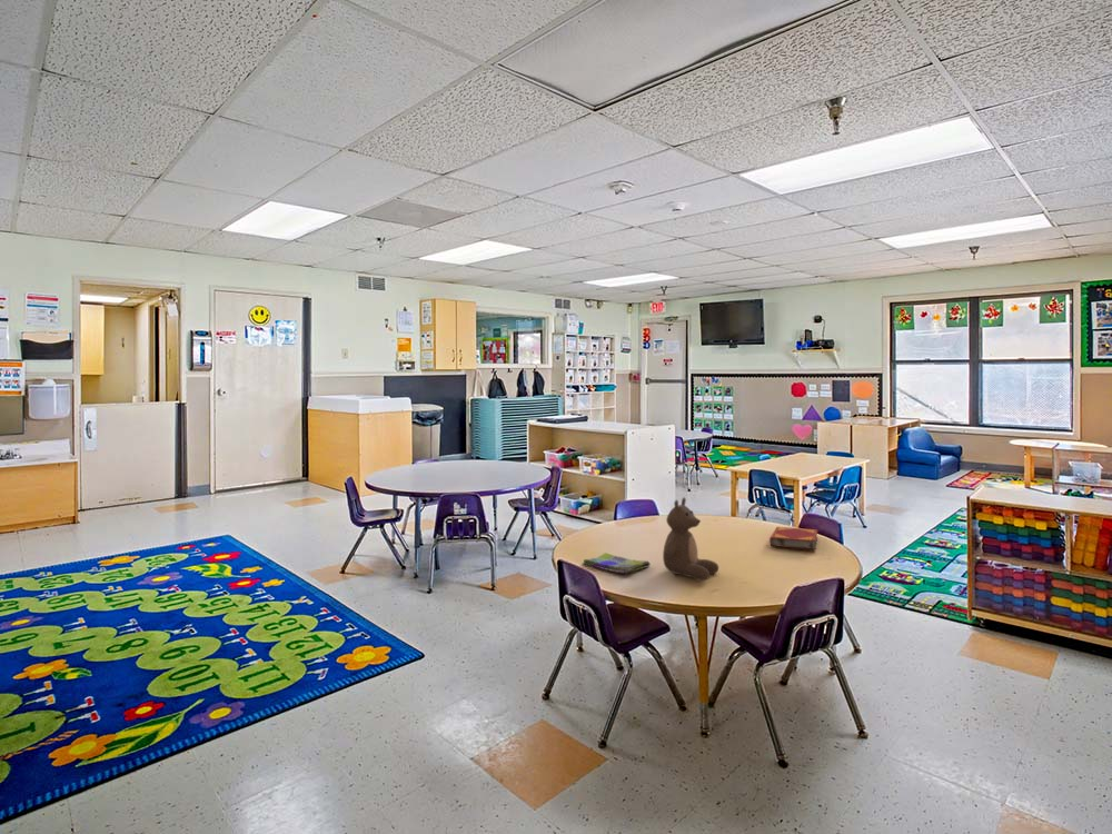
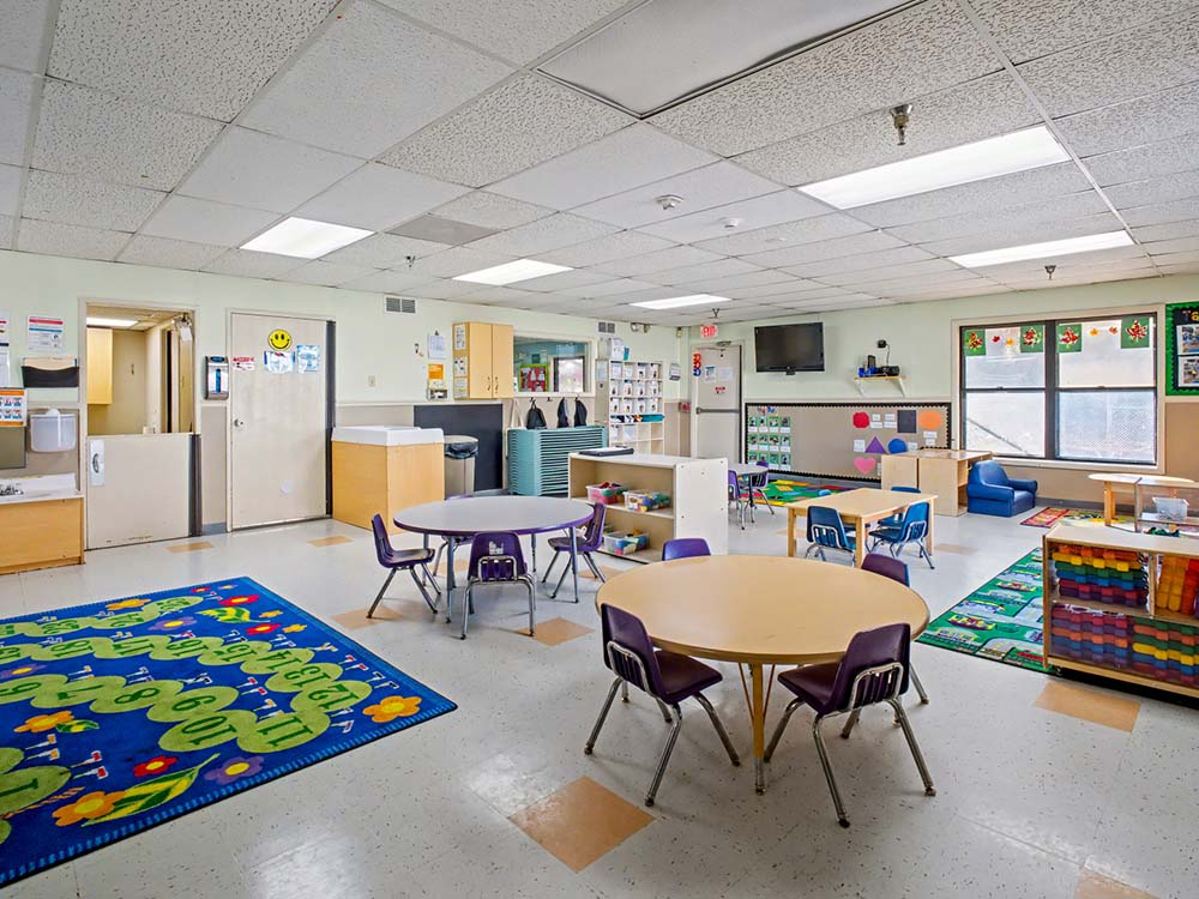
- hardback book (794, 537)
- teddy bear (689, 536)
- dish towel (616, 562)
